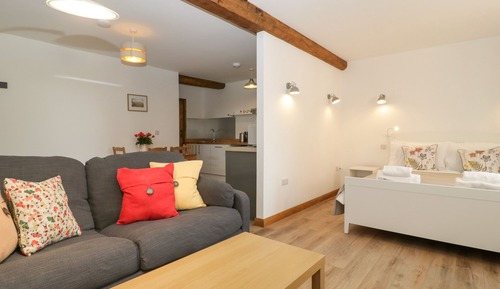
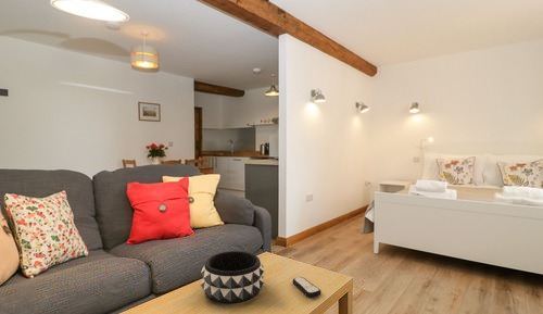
+ remote control (305, 286)
+ decorative bowl (232, 275)
